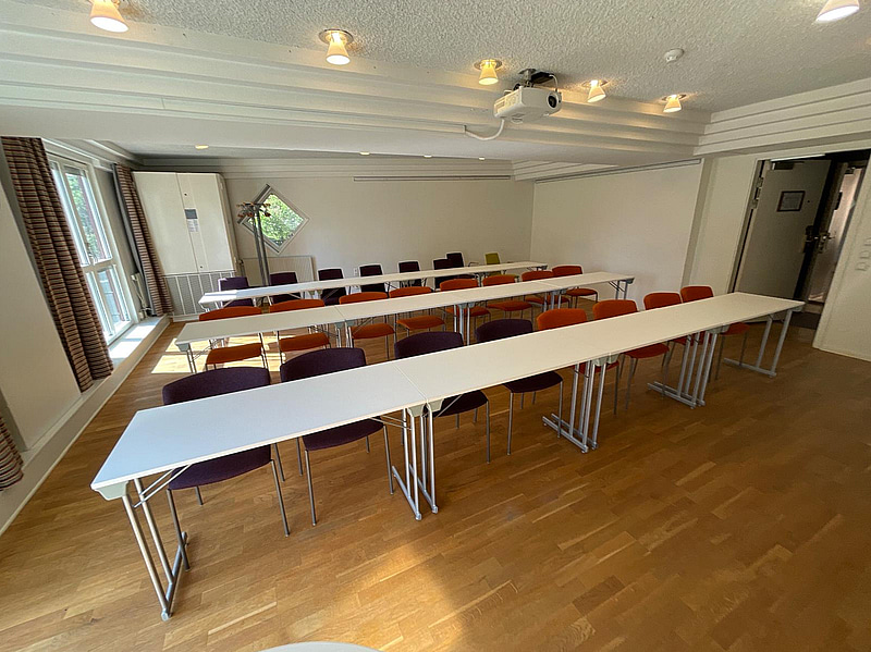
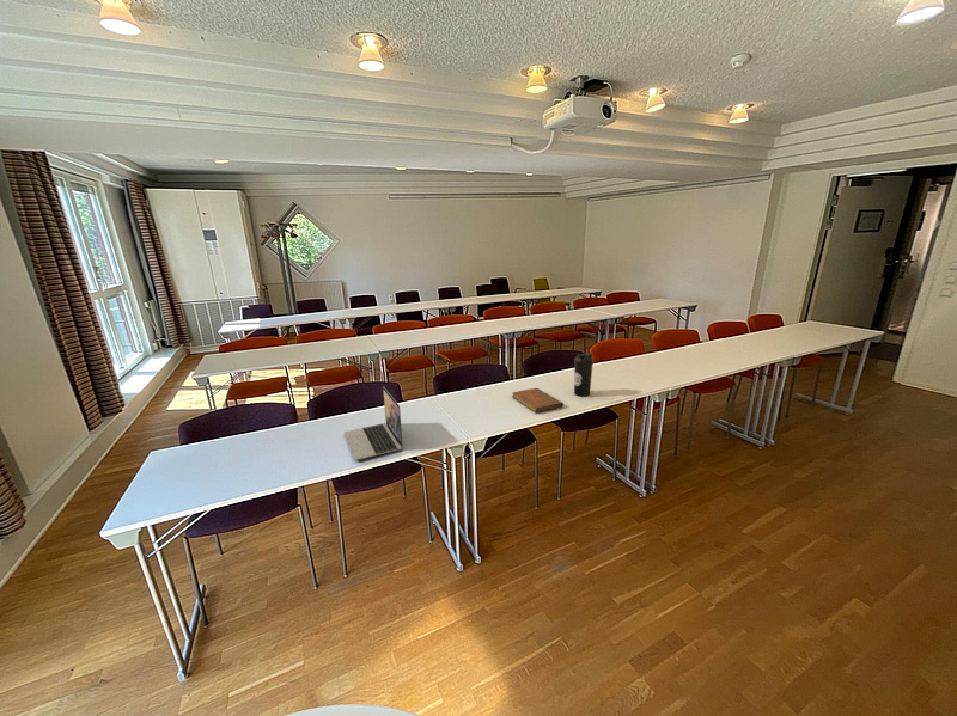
+ laptop (371, 426)
+ notebook (536, 399)
+ water bottle (583, 373)
